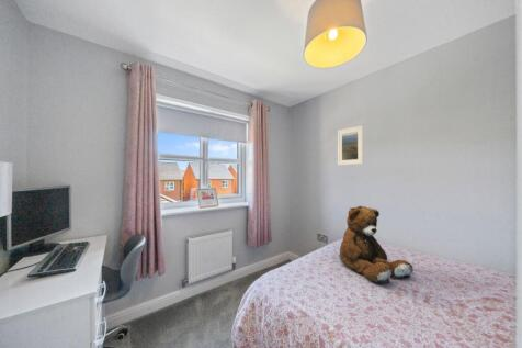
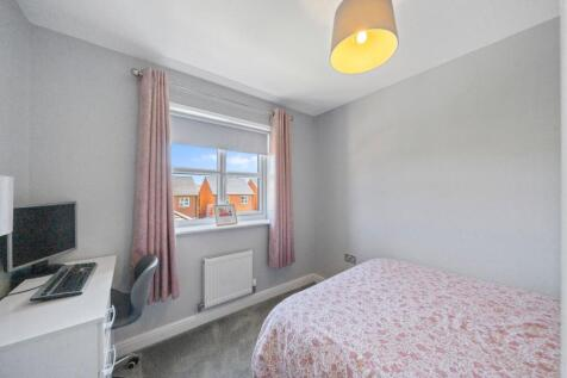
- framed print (350, 146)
- teddy bear (368, 237)
